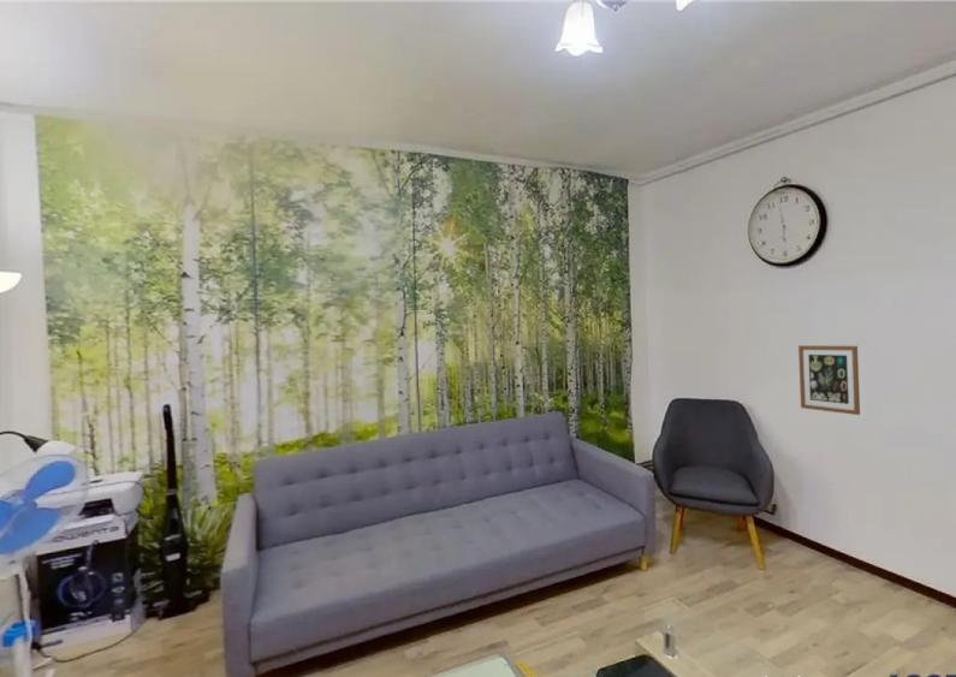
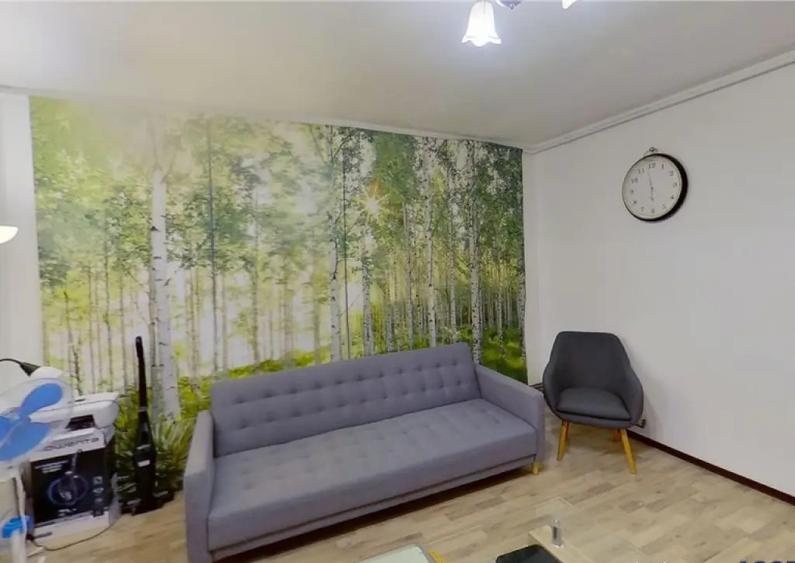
- wall art (827, 378)
